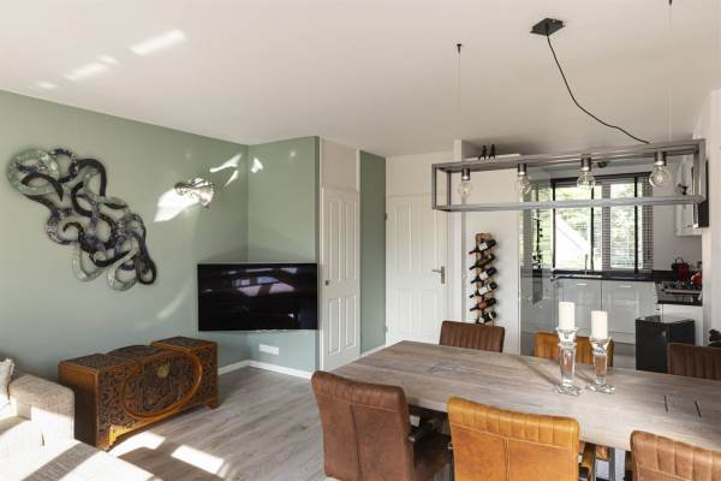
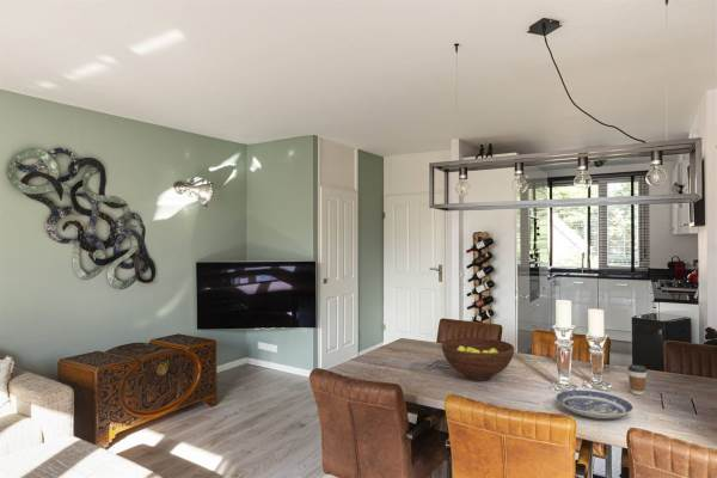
+ plate (593, 405)
+ coffee cup (637, 380)
+ fruit bowl (477, 361)
